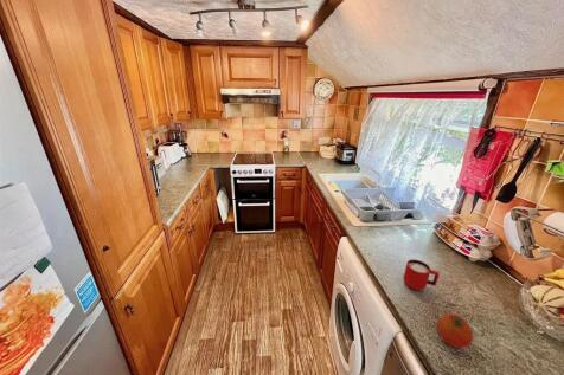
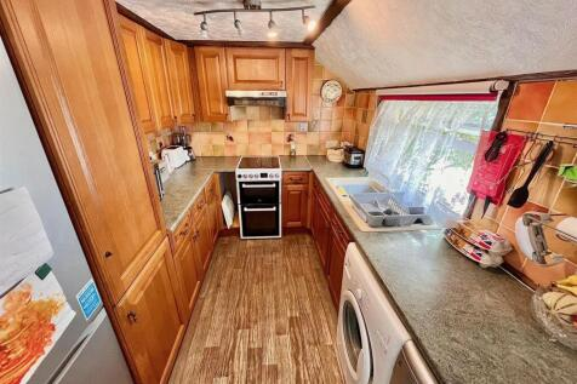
- mug (419, 277)
- fruit (455, 328)
